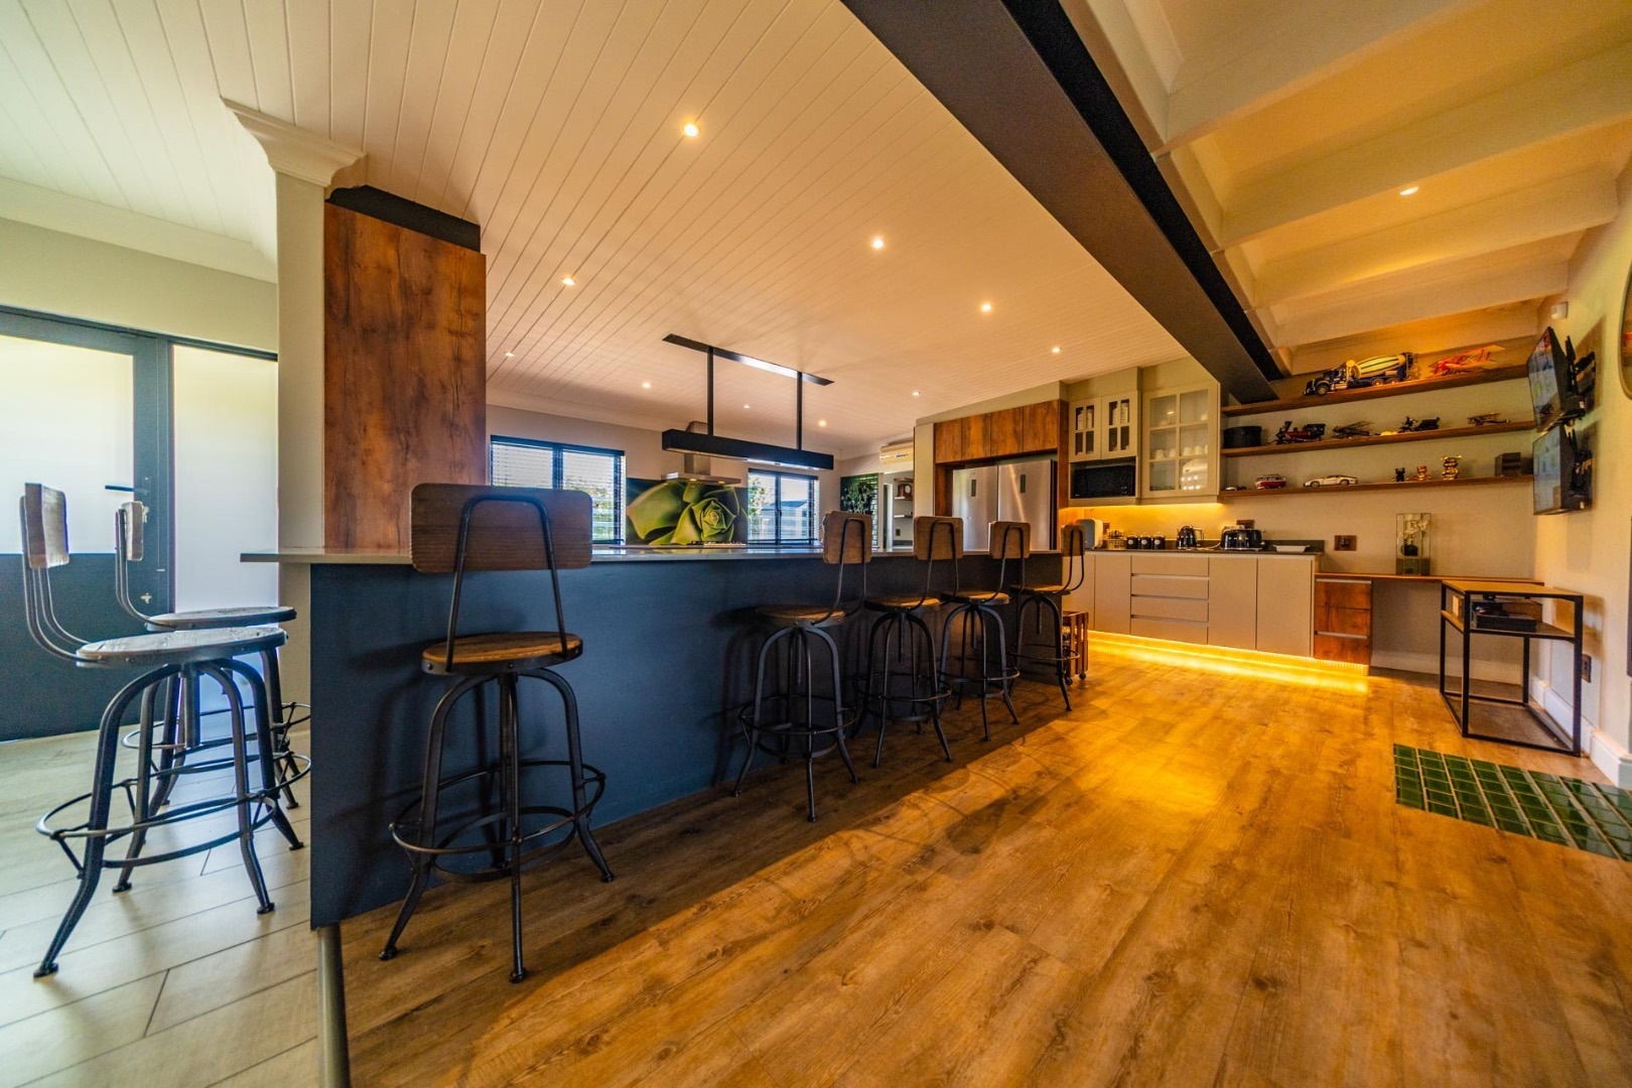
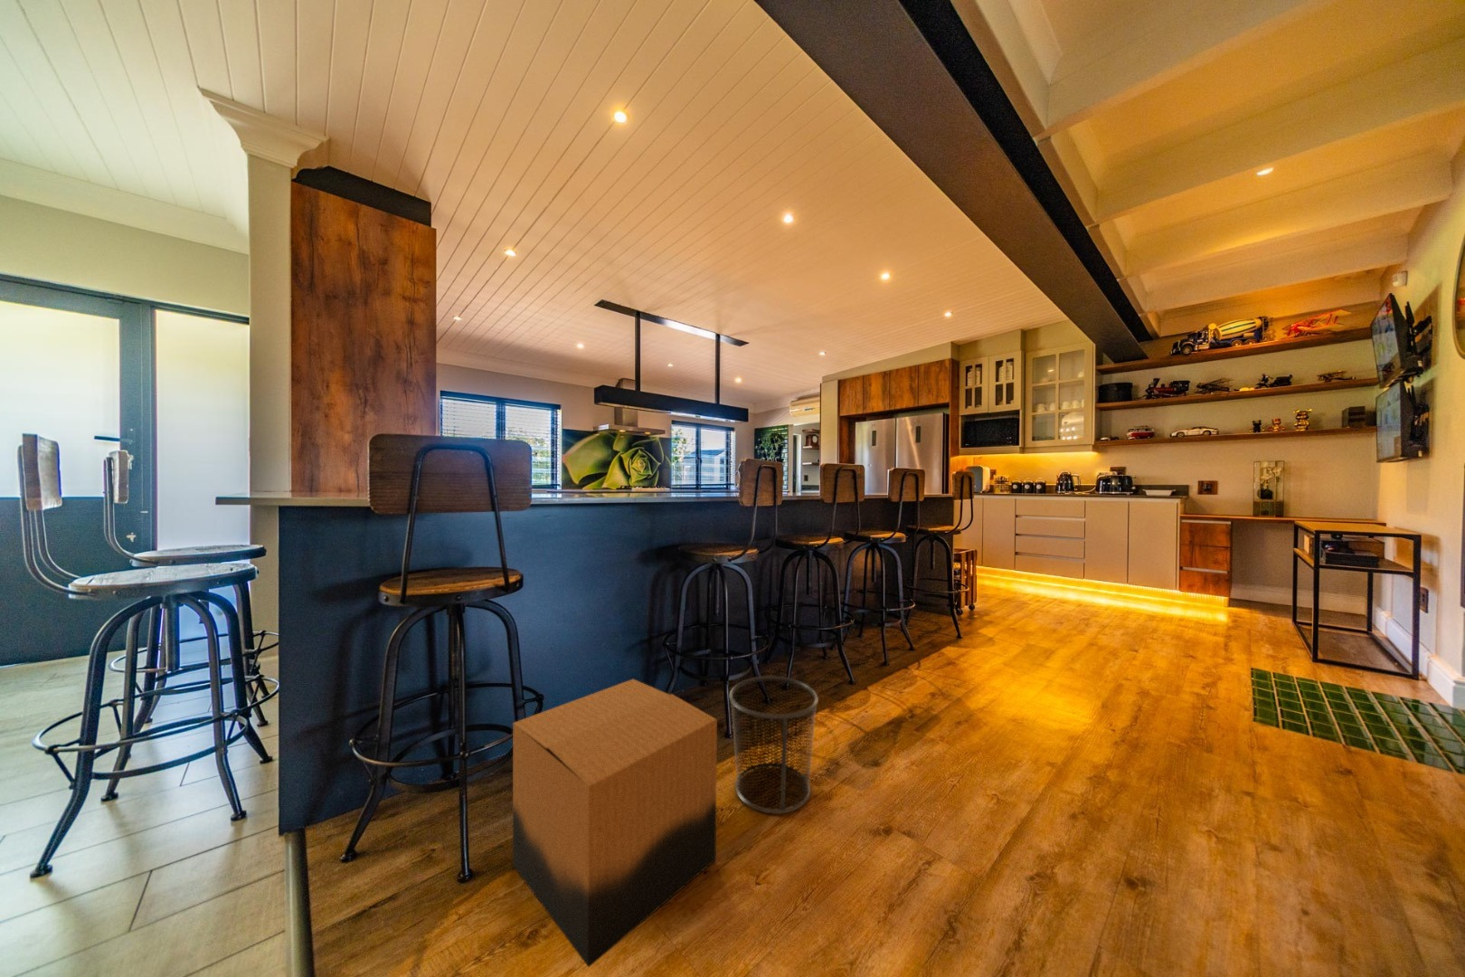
+ cardboard box (615, 789)
+ waste bin (773, 740)
